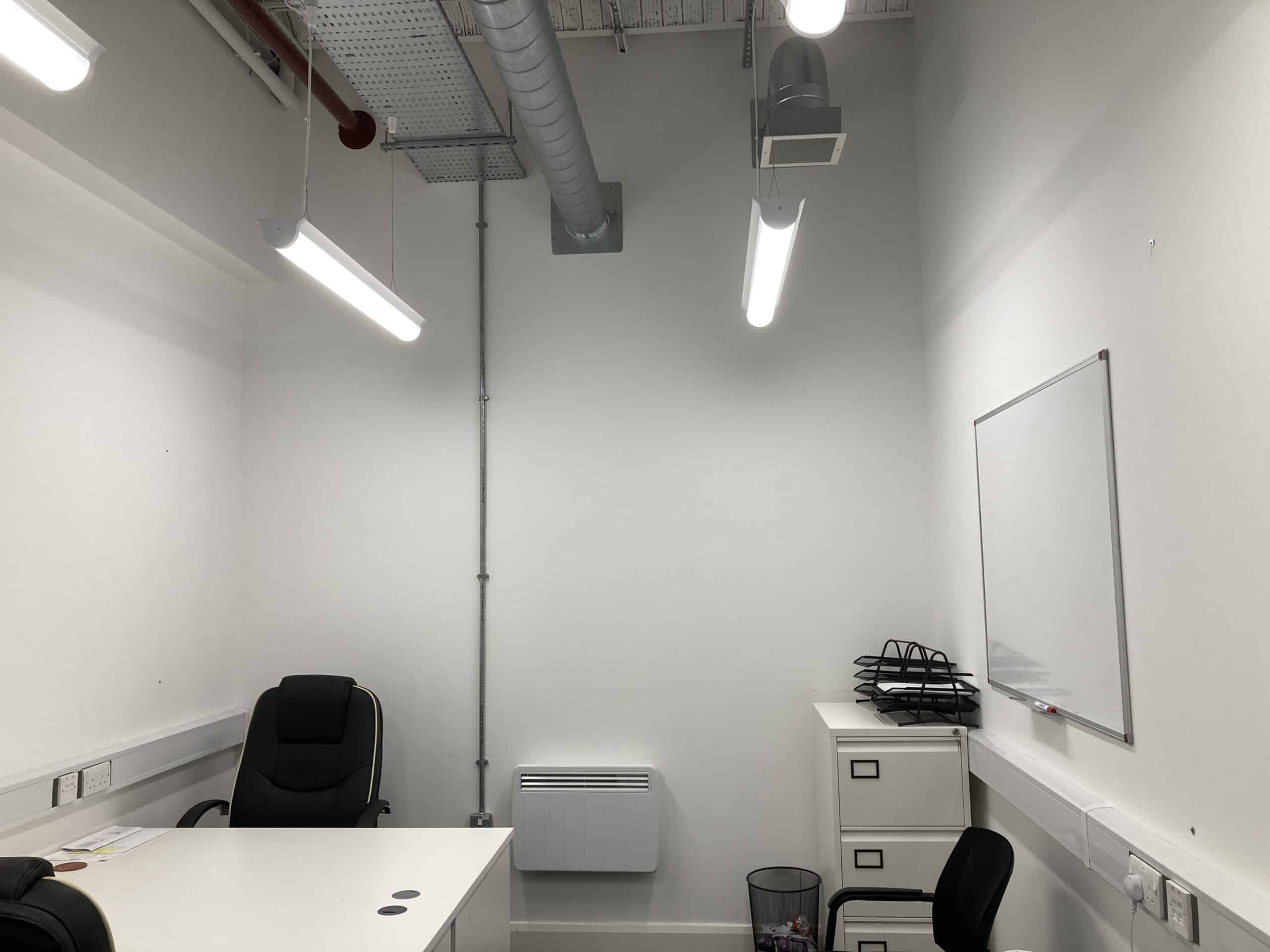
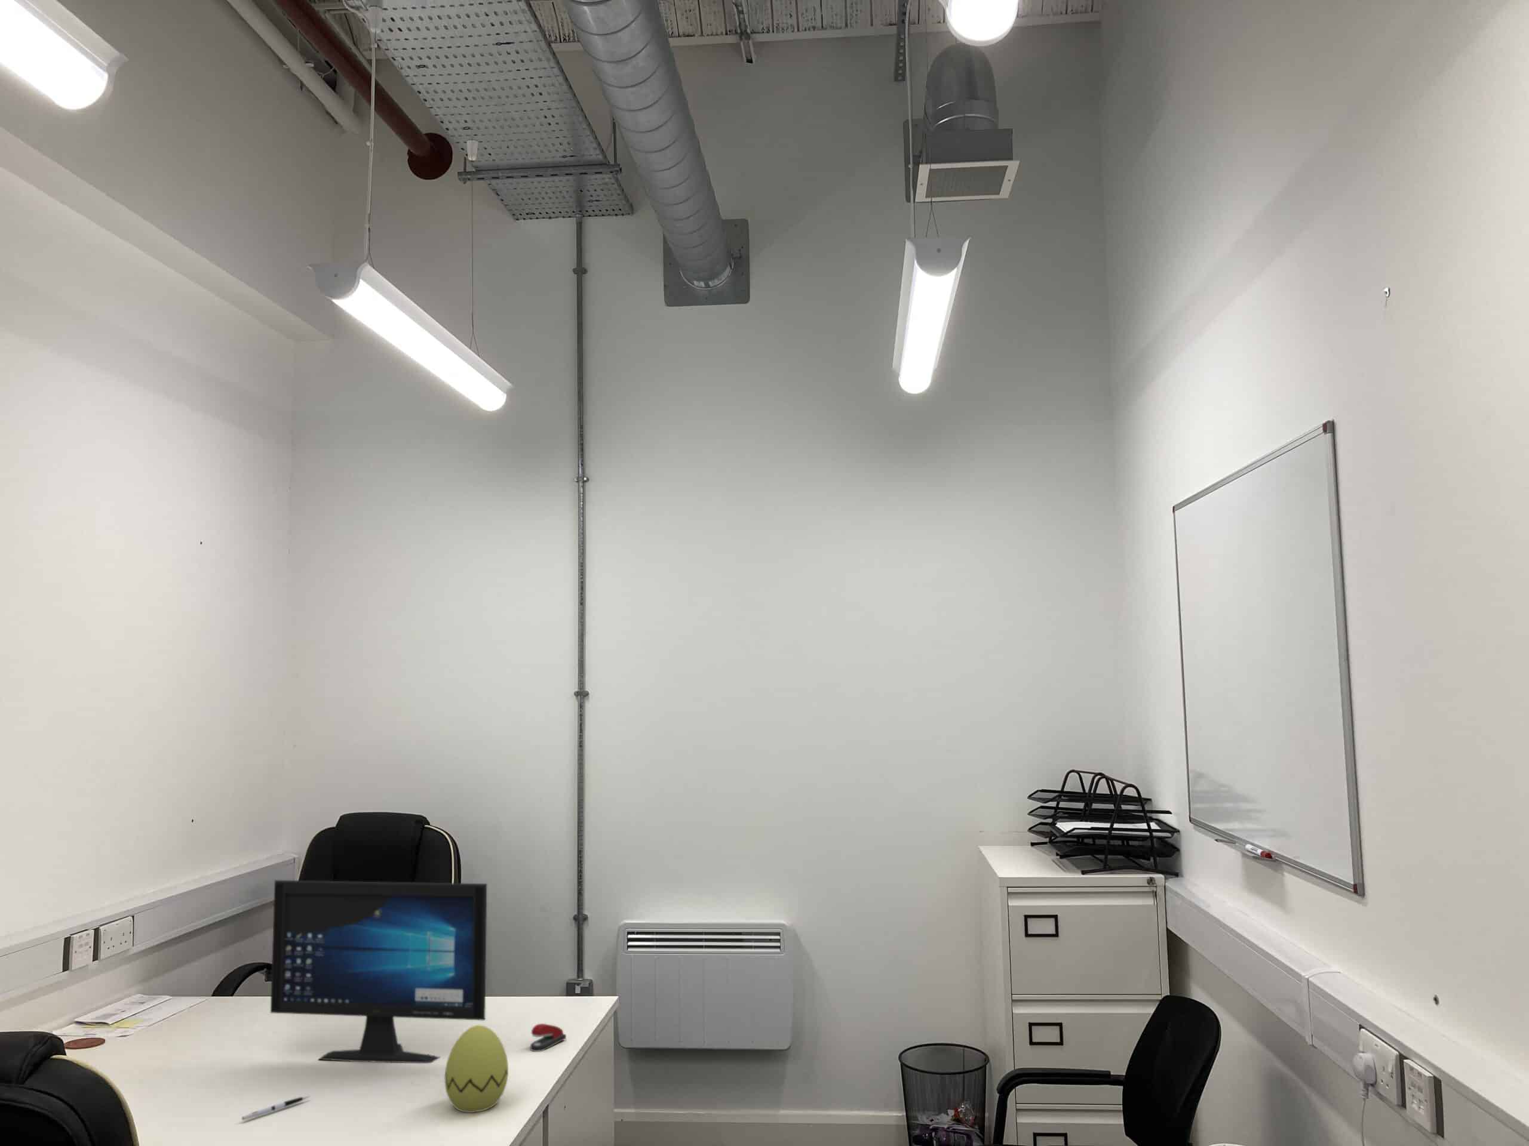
+ computer monitor (388, 964)
+ decorative egg (477, 1065)
+ pen (277, 1106)
+ stapler (547, 1033)
